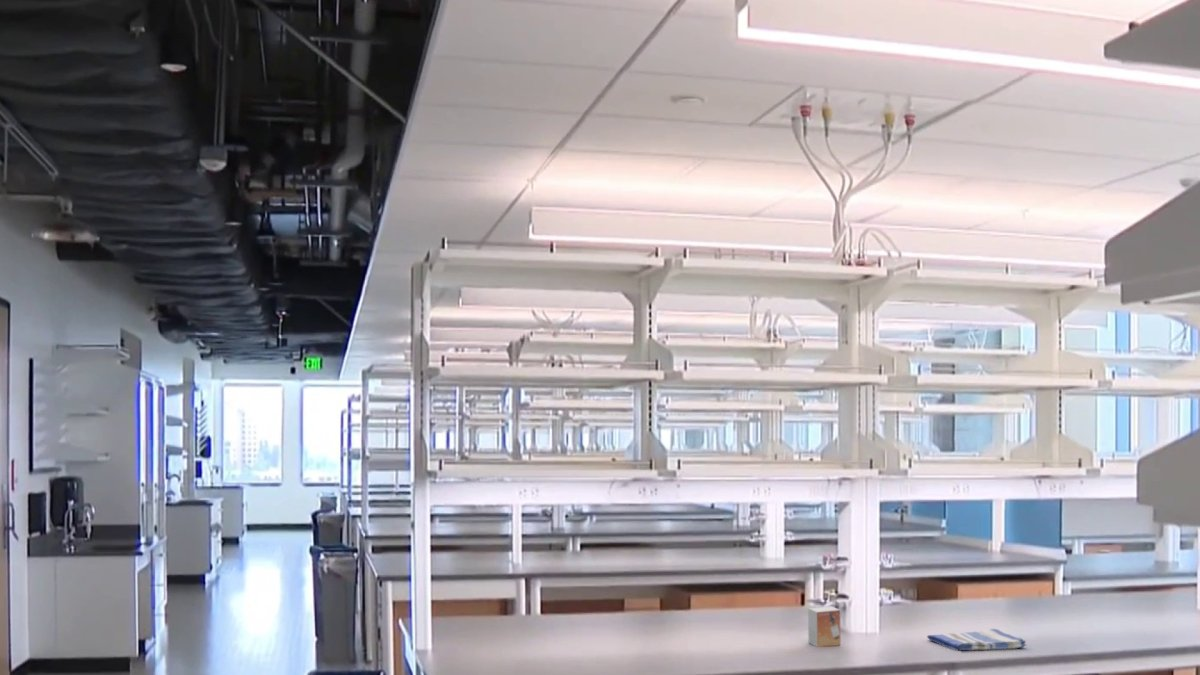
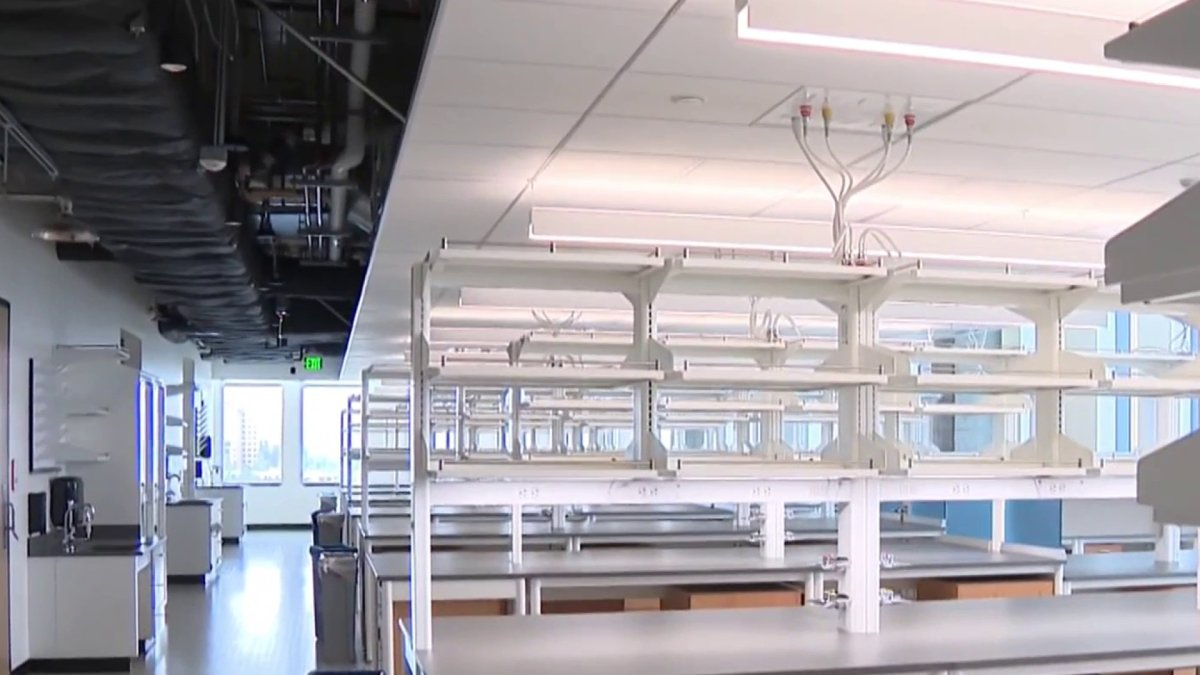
- small box (824, 626)
- dish towel (976, 639)
